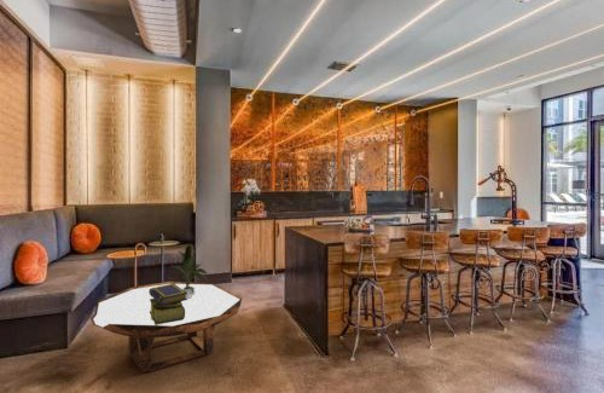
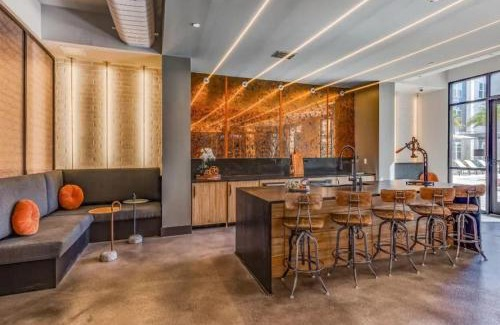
- coffee table (170, 325)
- potted plant (190, 272)
- stack of books (168, 302)
